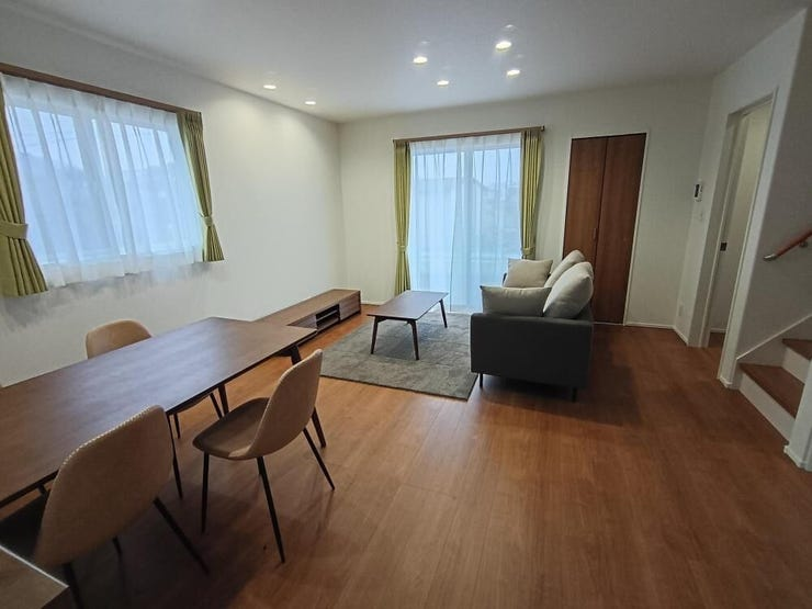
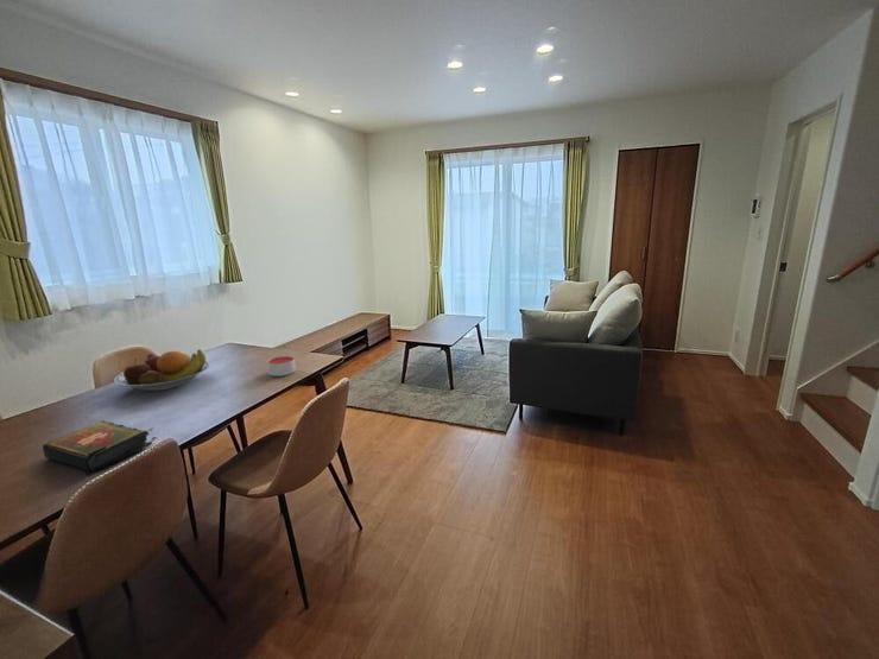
+ fruit bowl (163, 367)
+ book (99, 444)
+ candle (280, 365)
